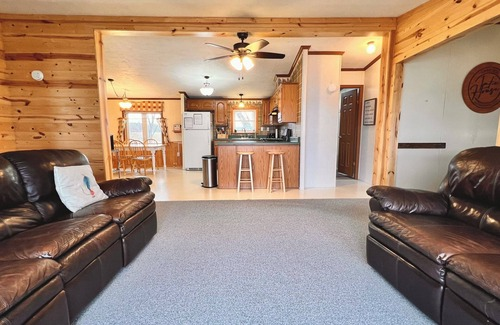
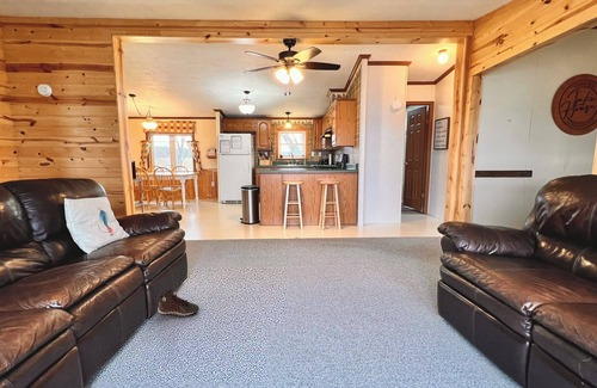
+ sneaker (177, 301)
